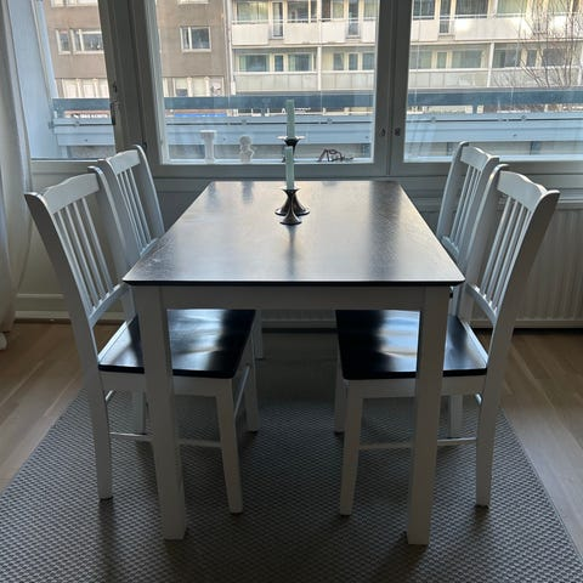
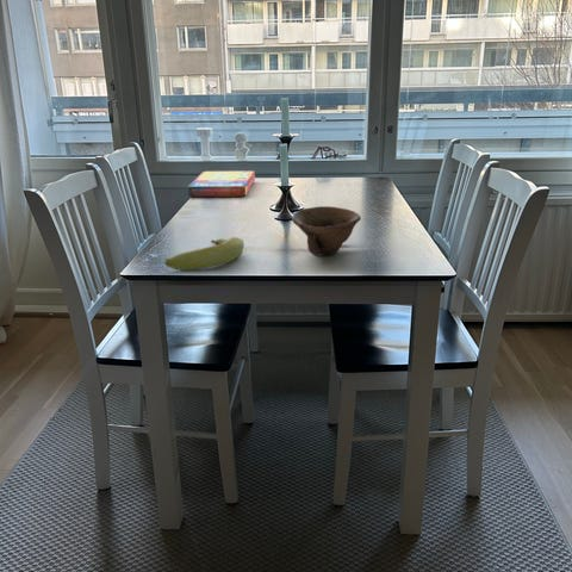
+ game compilation box (223, 182)
+ banana (207, 247)
+ bowl (327, 232)
